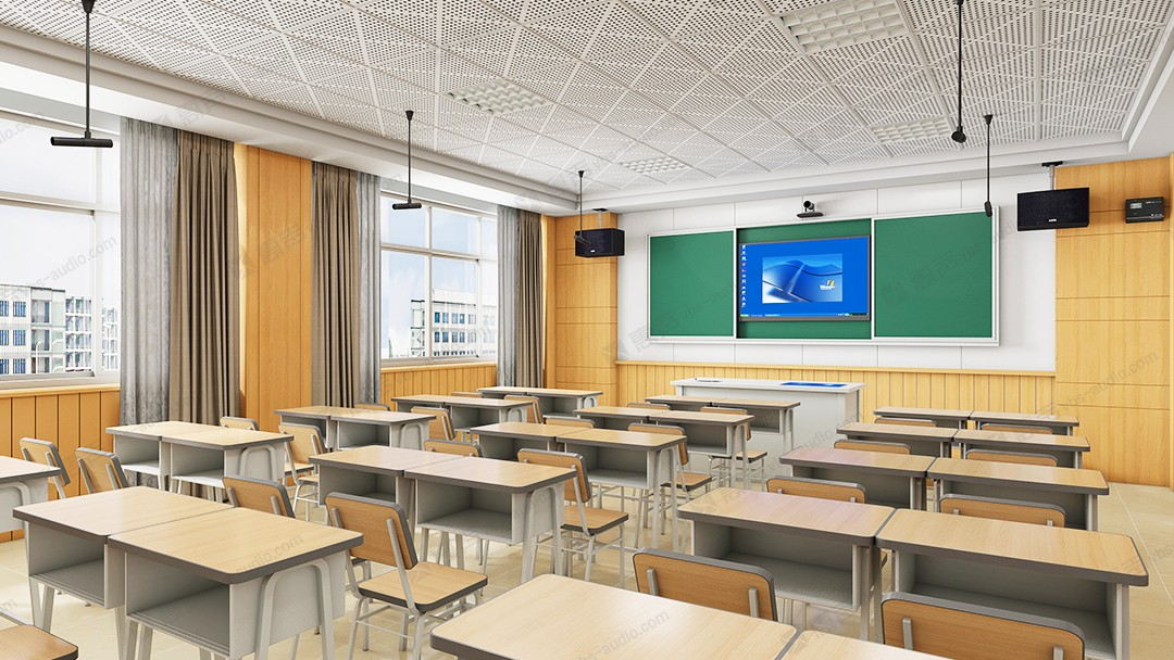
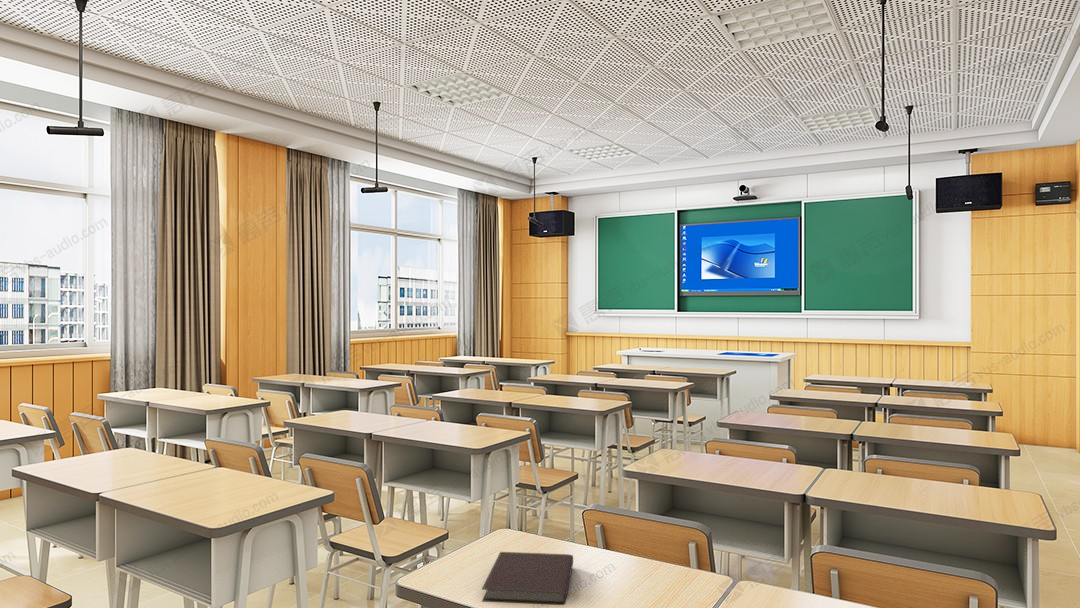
+ notebook (530, 576)
